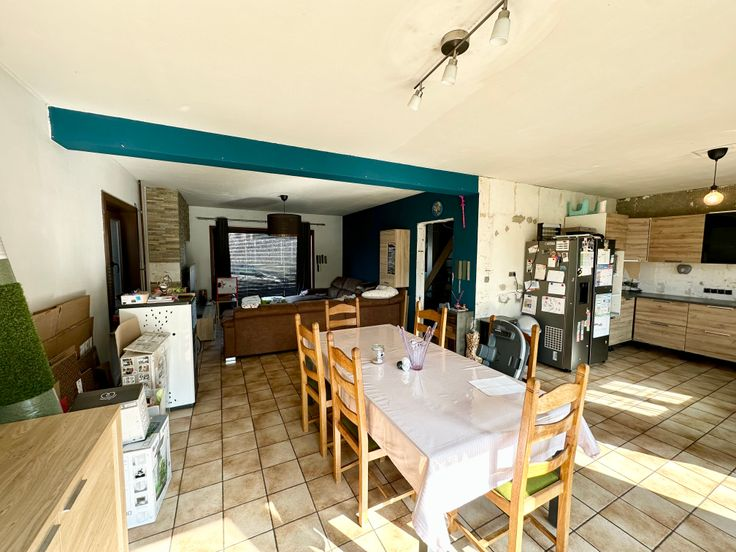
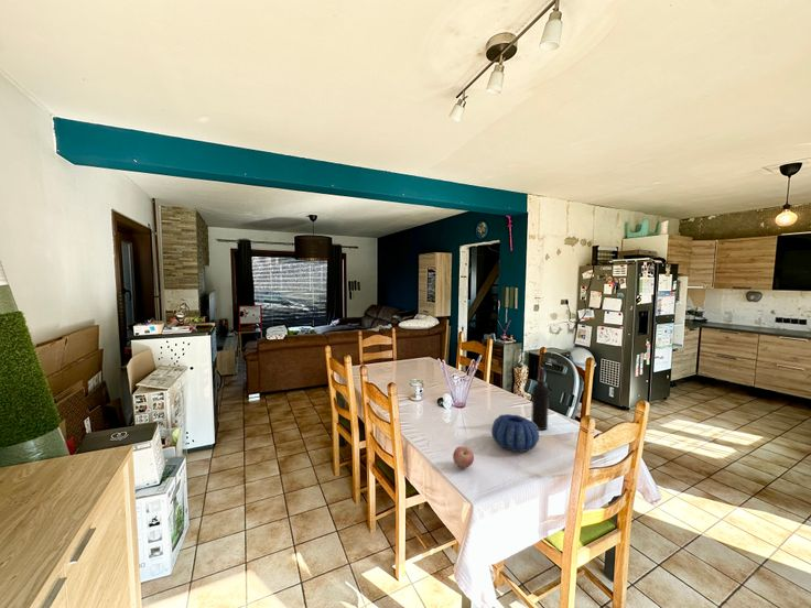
+ wine bottle (540, 398)
+ apple (463, 457)
+ decorative bowl (513, 431)
